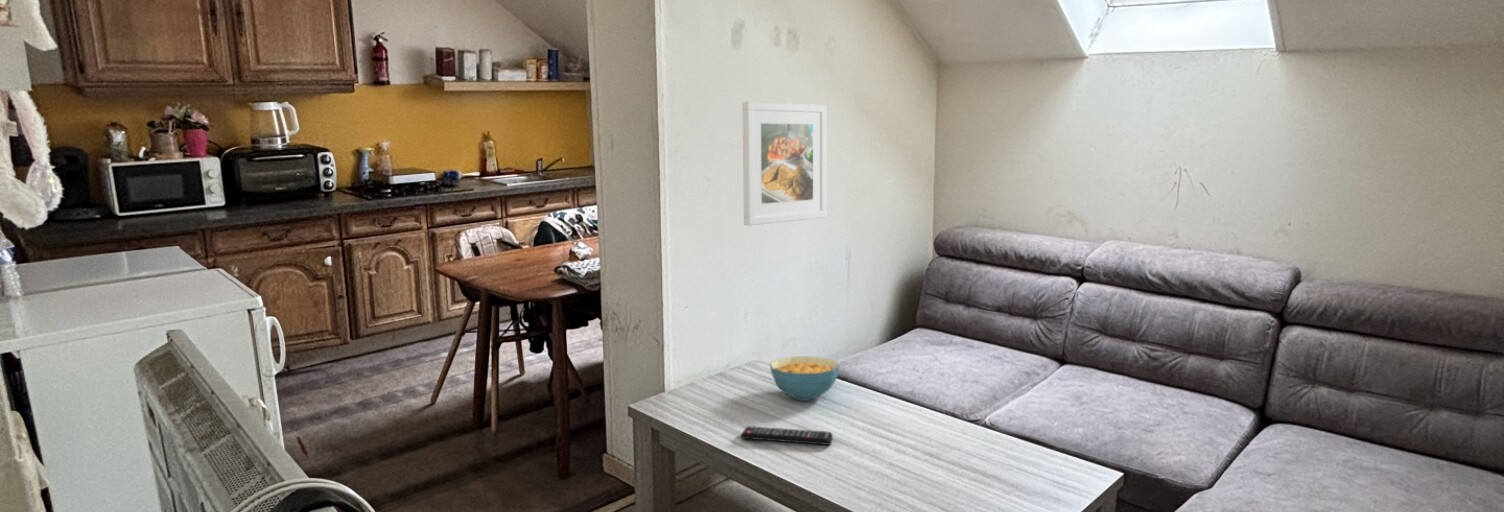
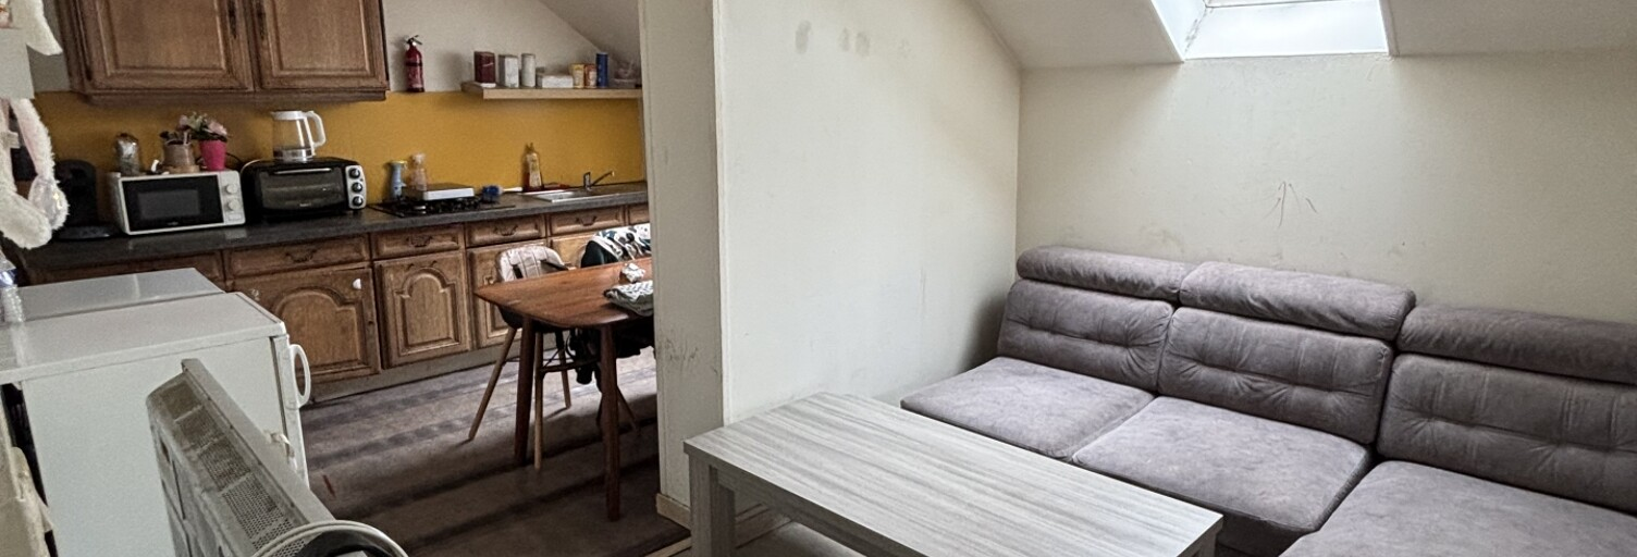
- remote control (786, 436)
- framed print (786, 162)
- cereal bowl (804, 381)
